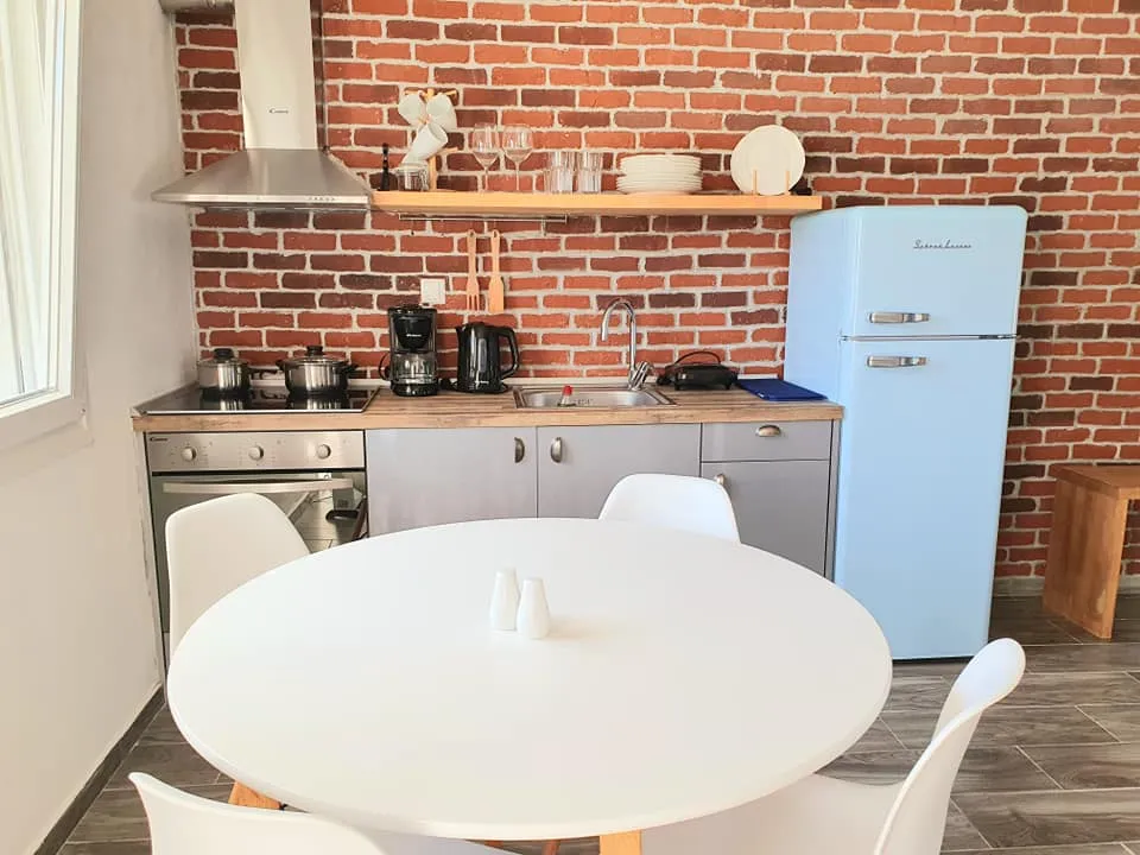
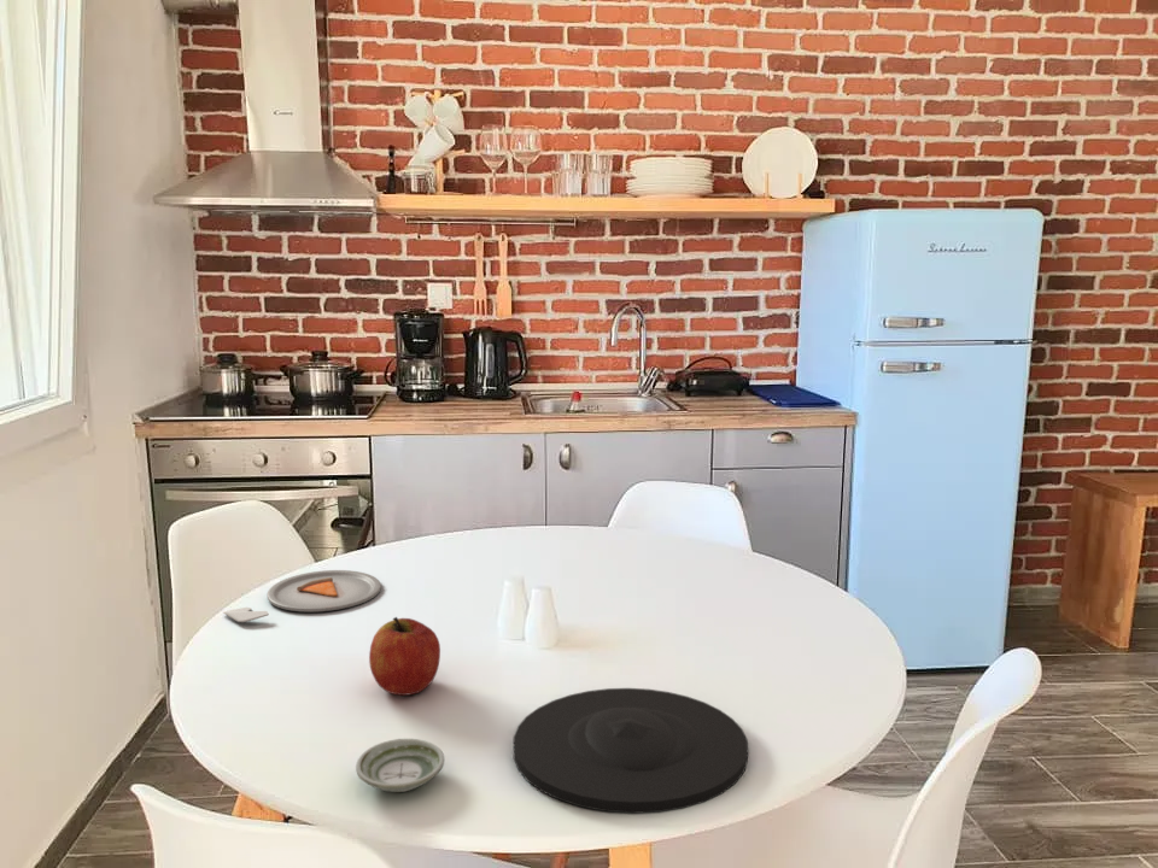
+ apple (404, 652)
+ plate (630, 735)
+ dinner plate (305, 594)
+ saucer (400, 769)
